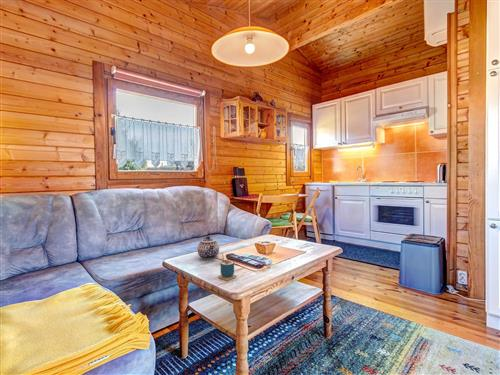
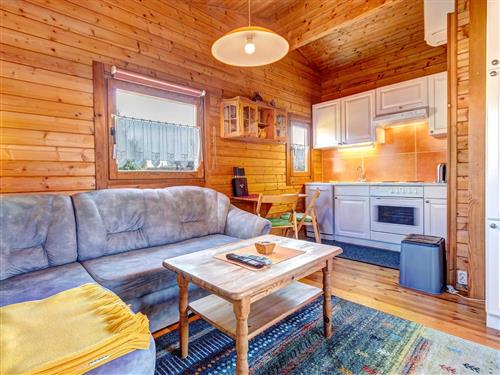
- cup (227, 264)
- teapot (208, 246)
